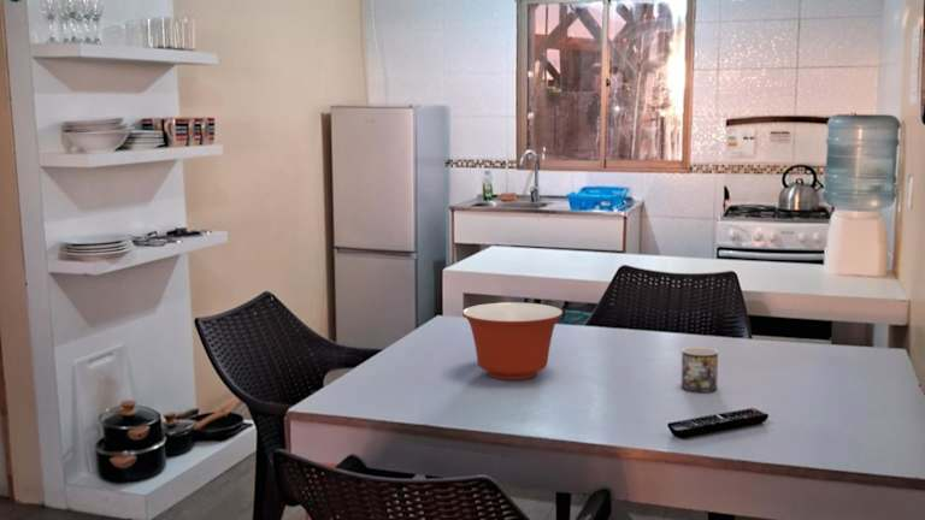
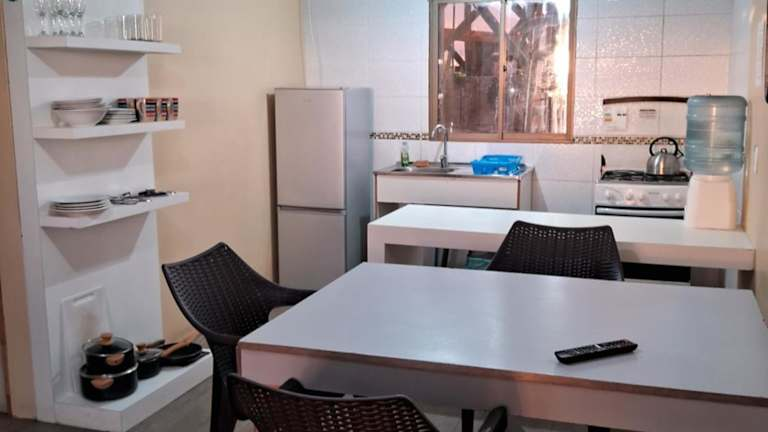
- mixing bowl (512, 342)
- mug (700, 366)
